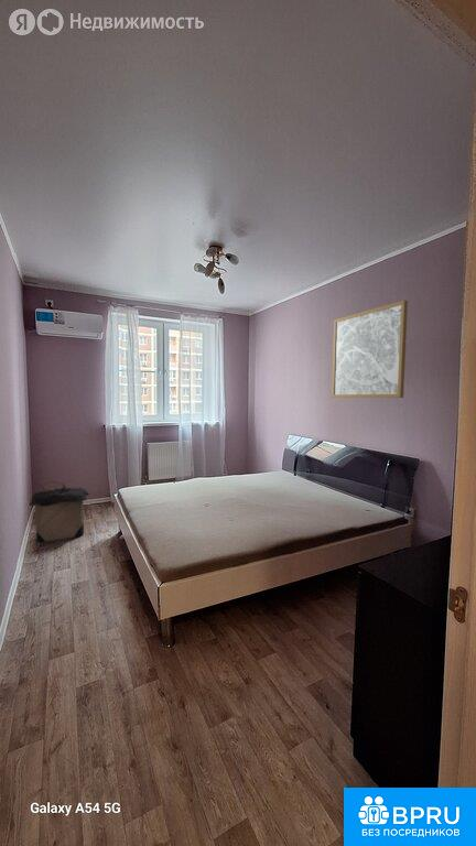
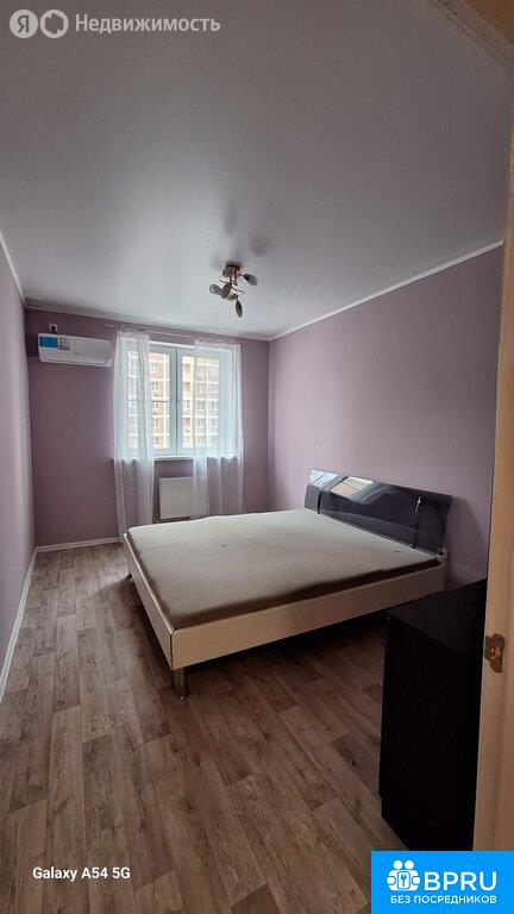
- laundry hamper (61, 507)
- wall art (365, 355)
